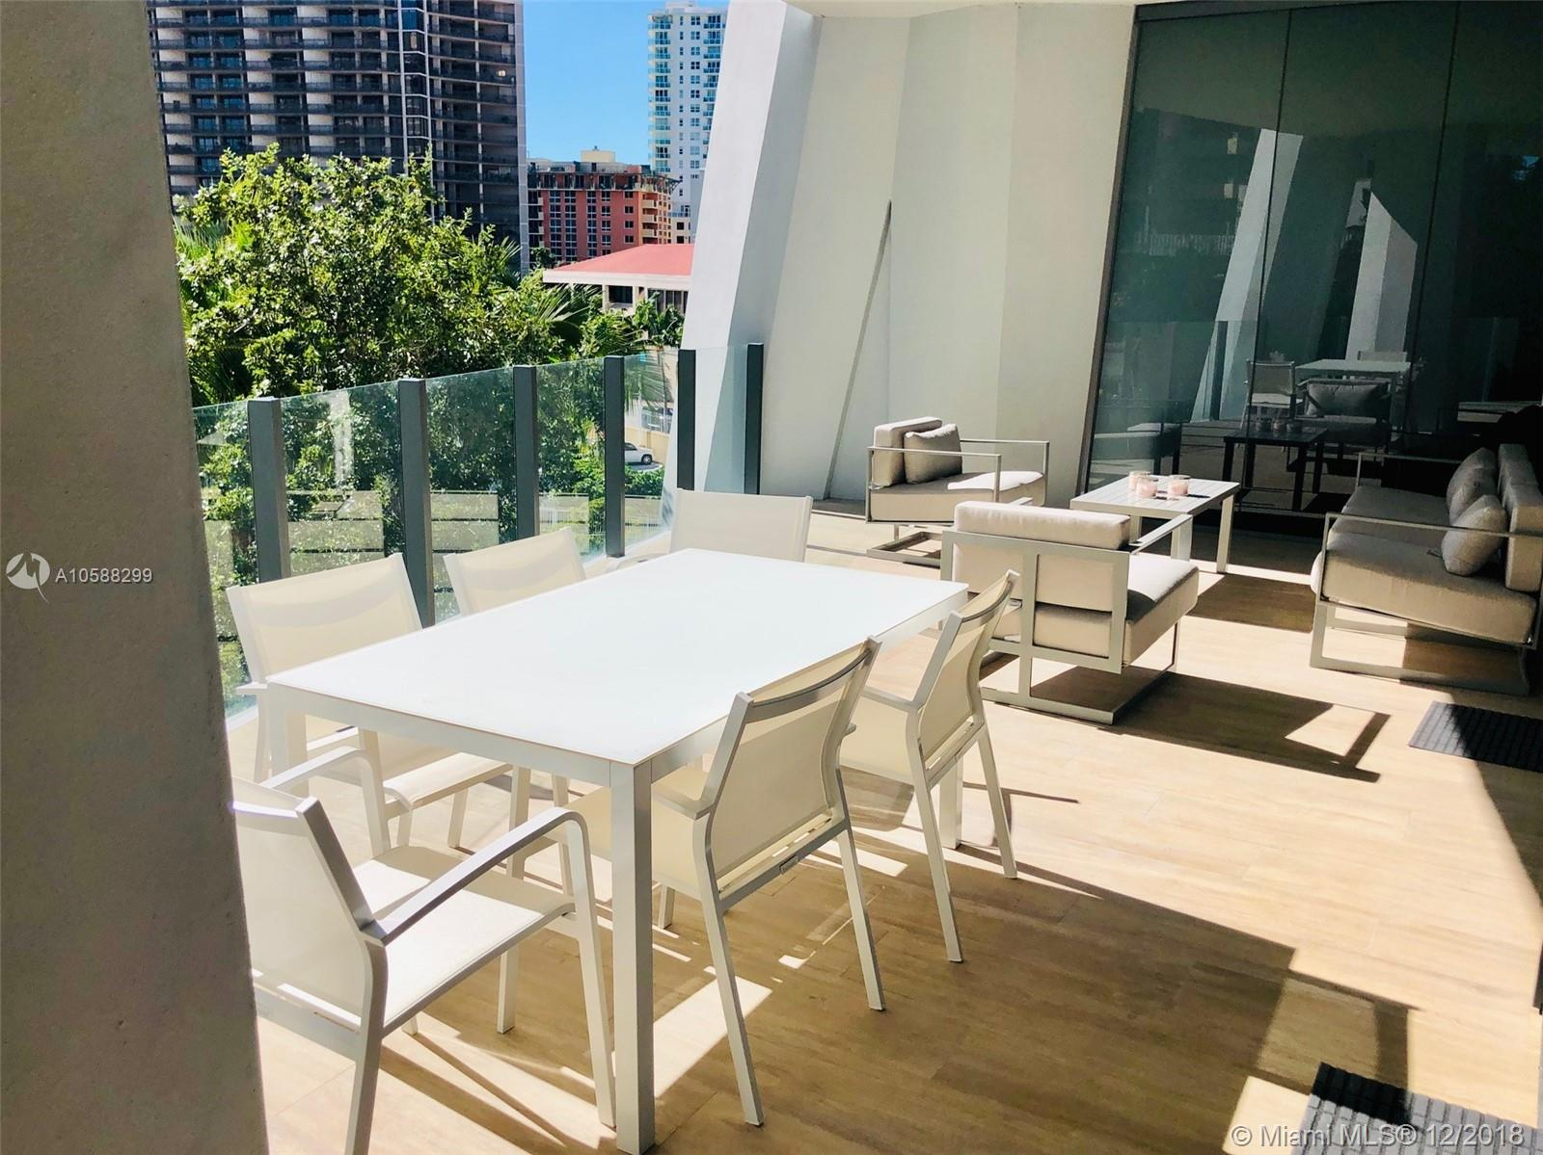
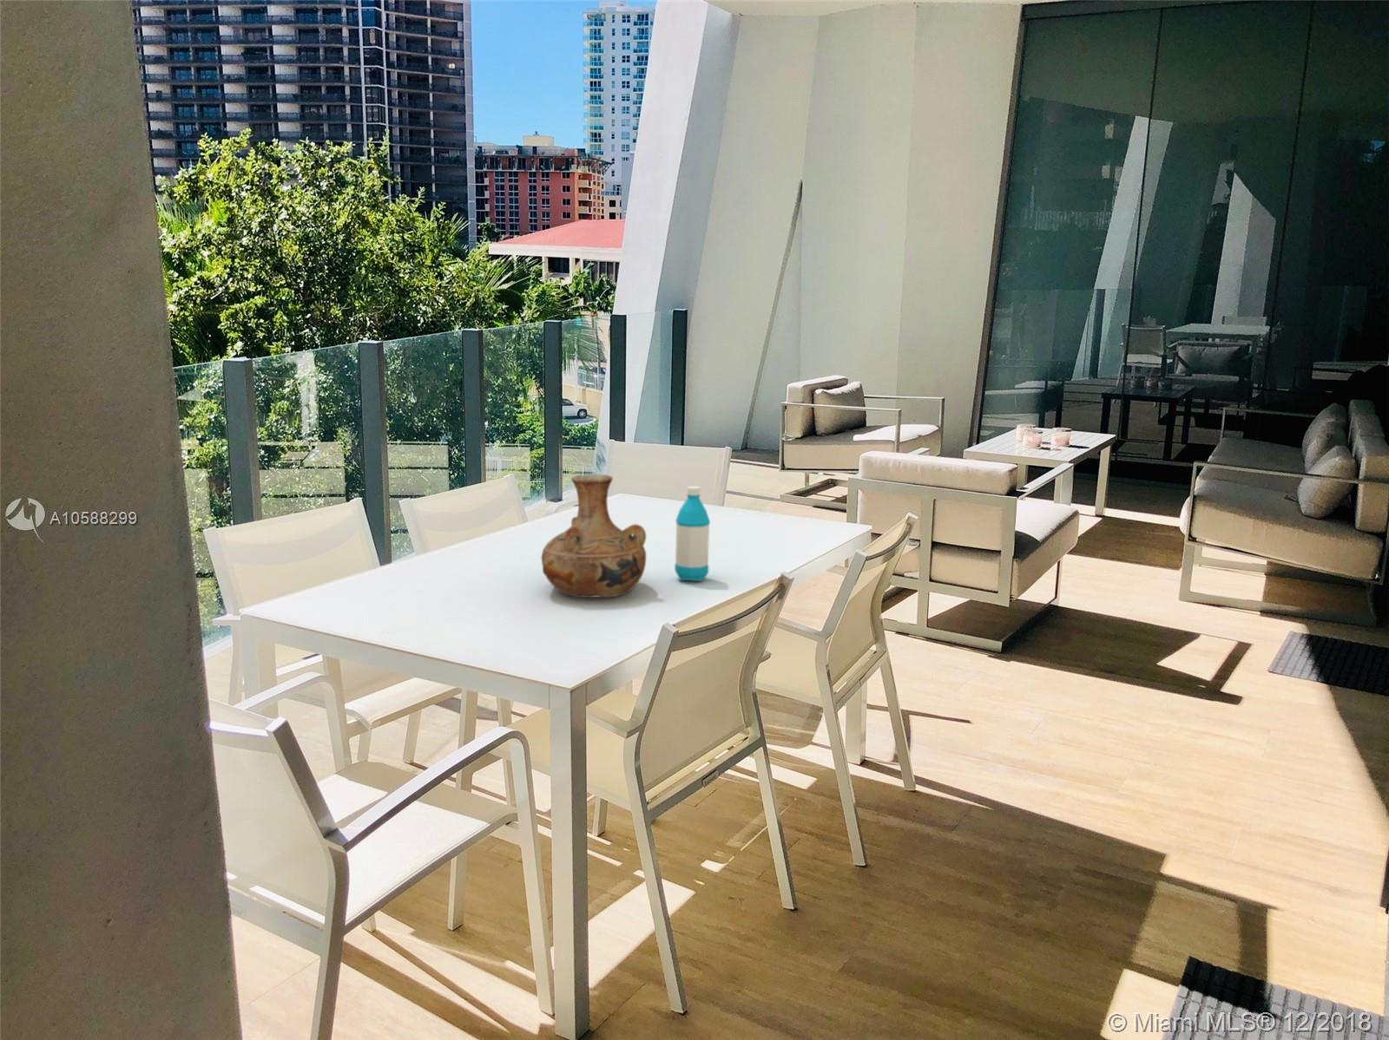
+ vase (593, 533)
+ water bottle (692, 533)
